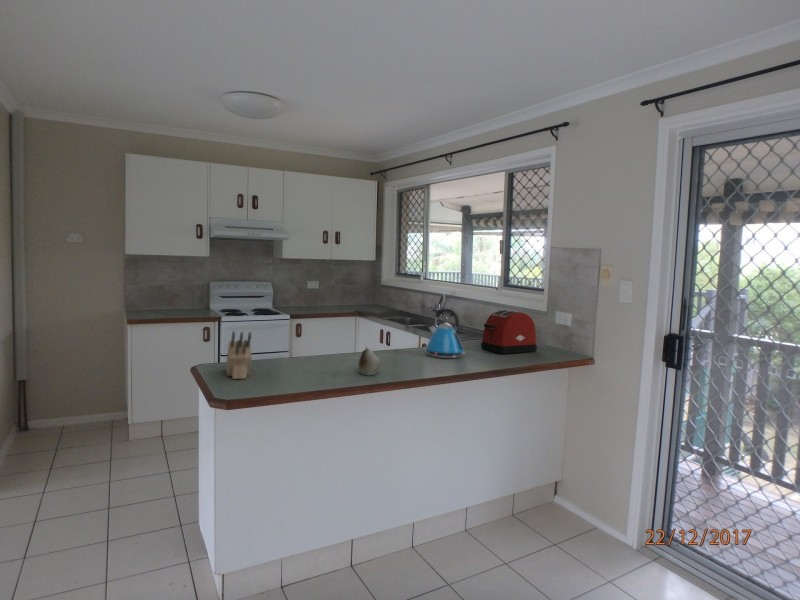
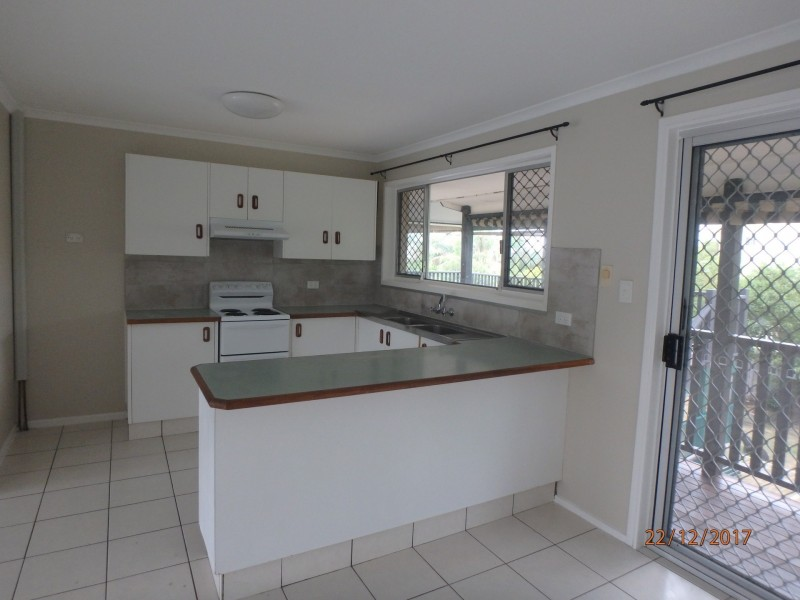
- fruit (369, 361)
- toaster (508, 330)
- kettle (446, 331)
- knife block (238, 351)
